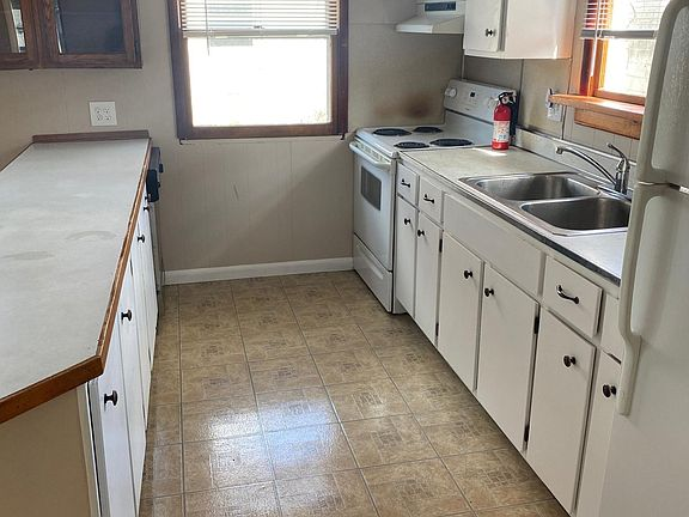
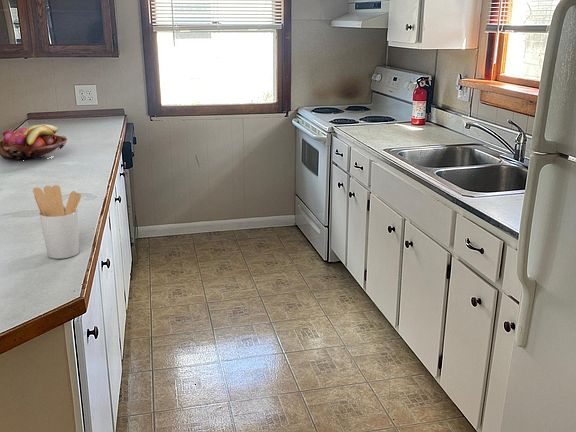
+ fruit basket (30, 141)
+ utensil holder (56, 219)
